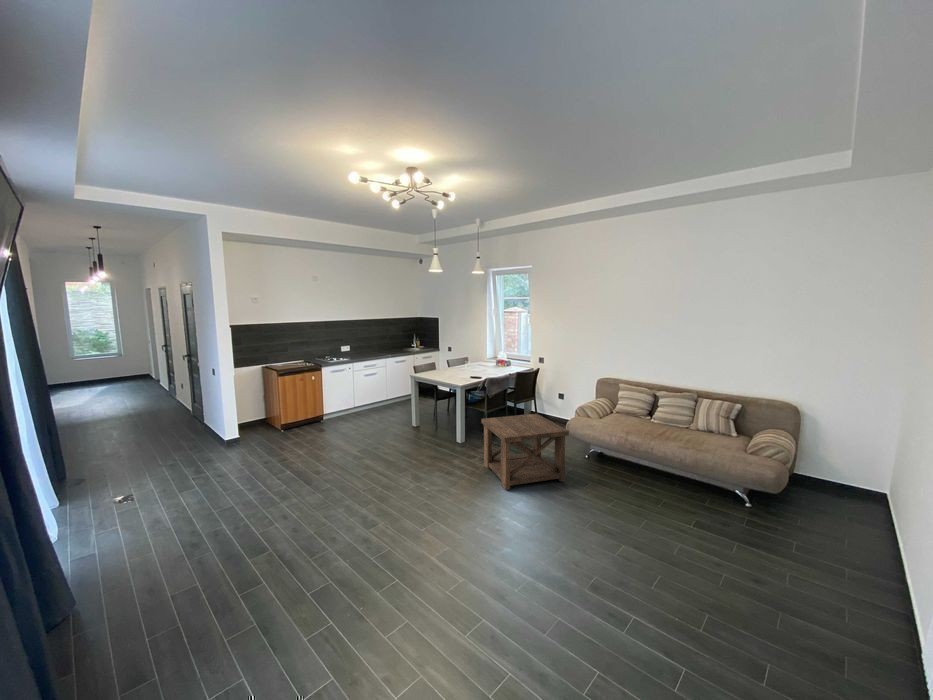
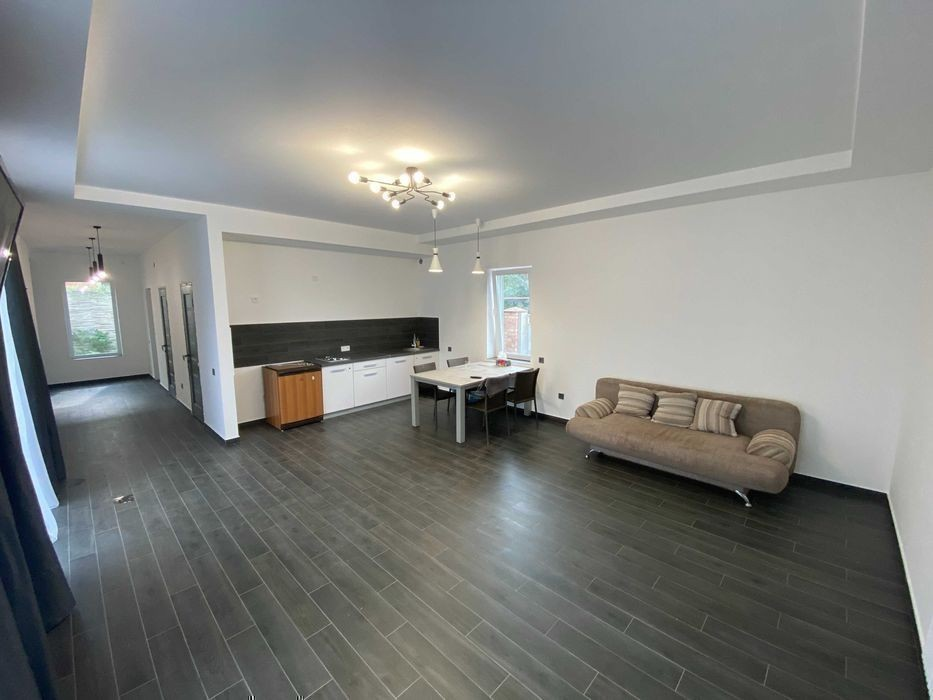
- side table (522, 448)
